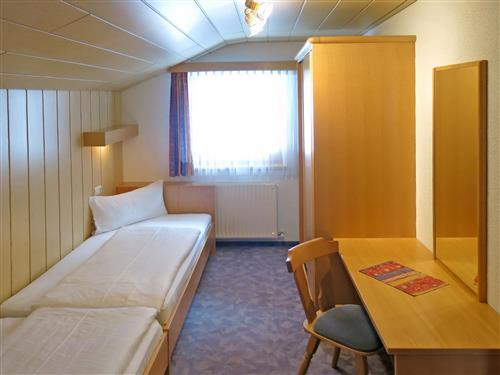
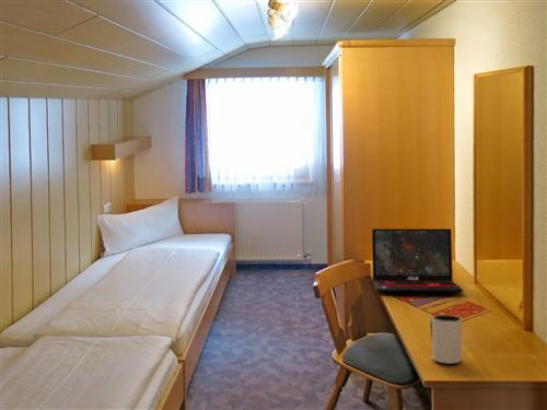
+ laptop (415, 259)
+ pitcher (444, 338)
